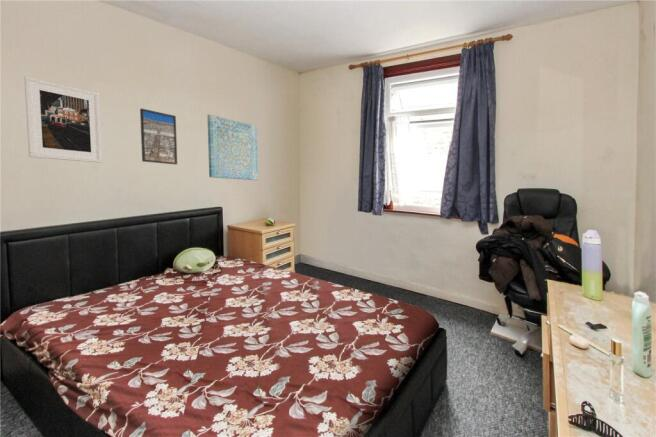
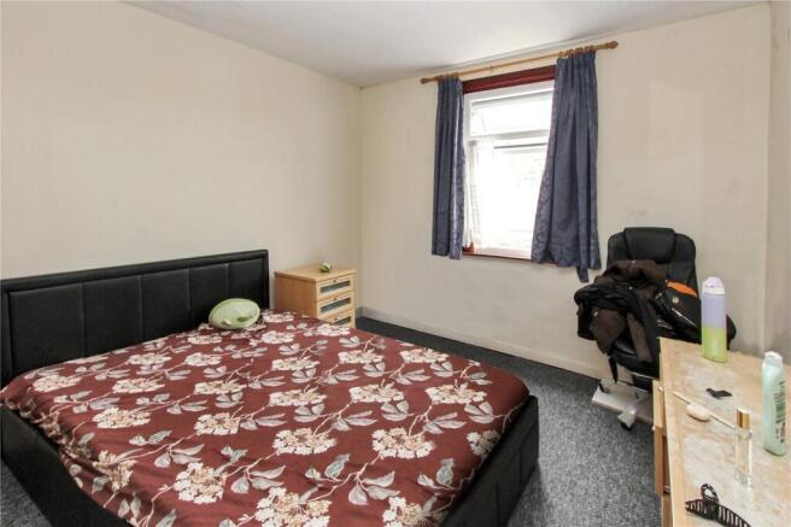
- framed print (159, 137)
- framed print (66, 122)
- wall art (234, 149)
